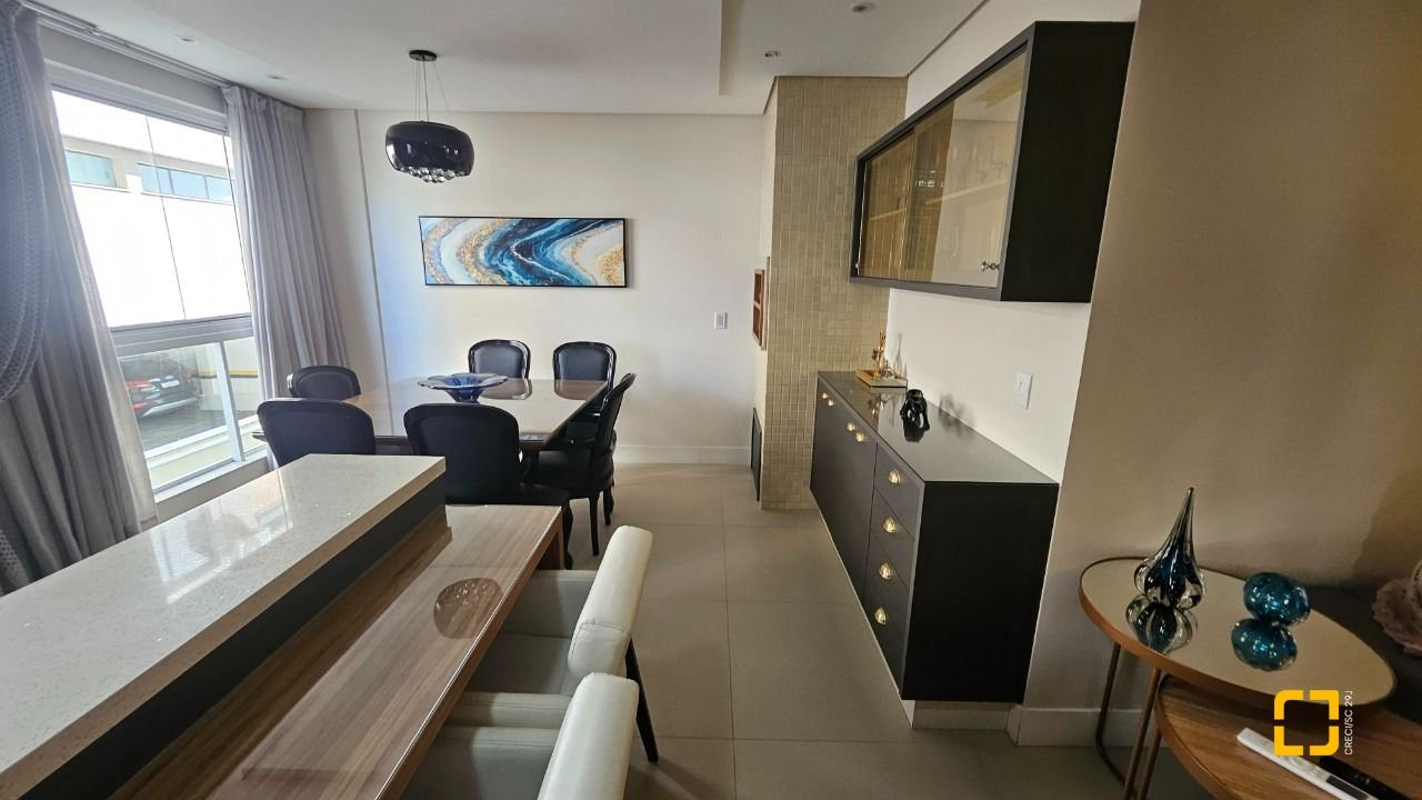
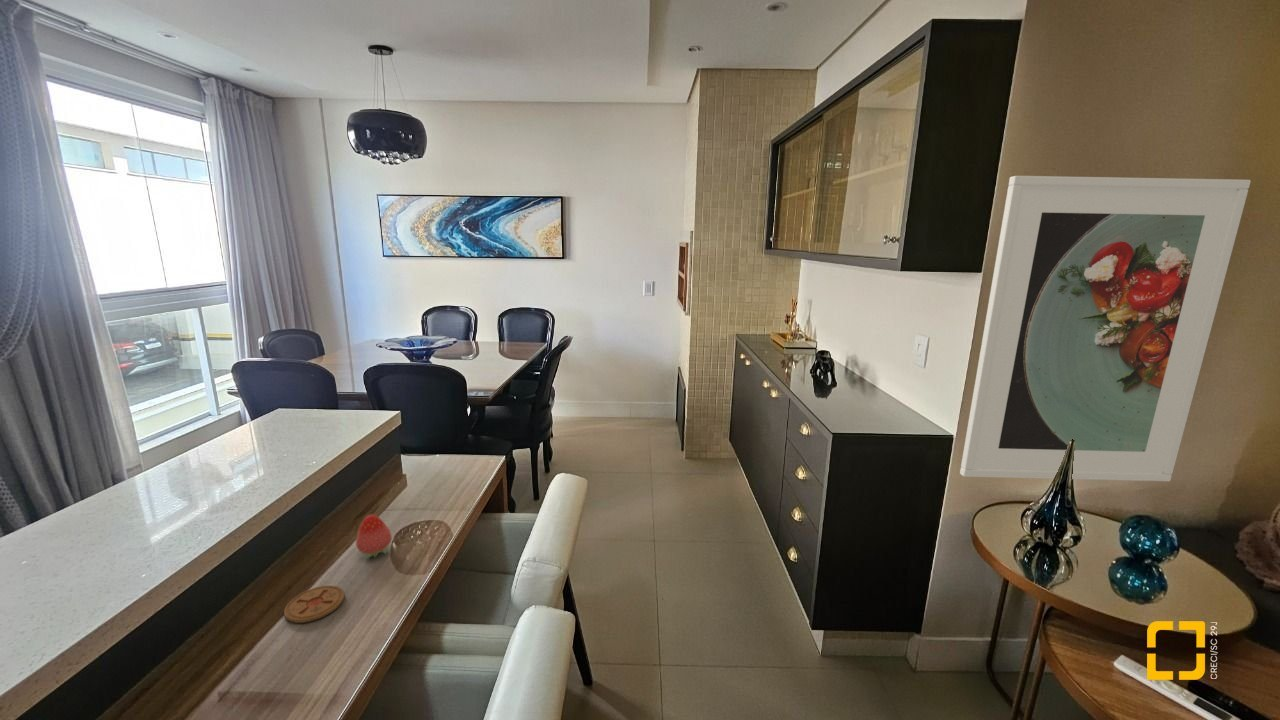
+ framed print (1094, 337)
+ fruit (373, 534)
+ coaster (315, 603)
